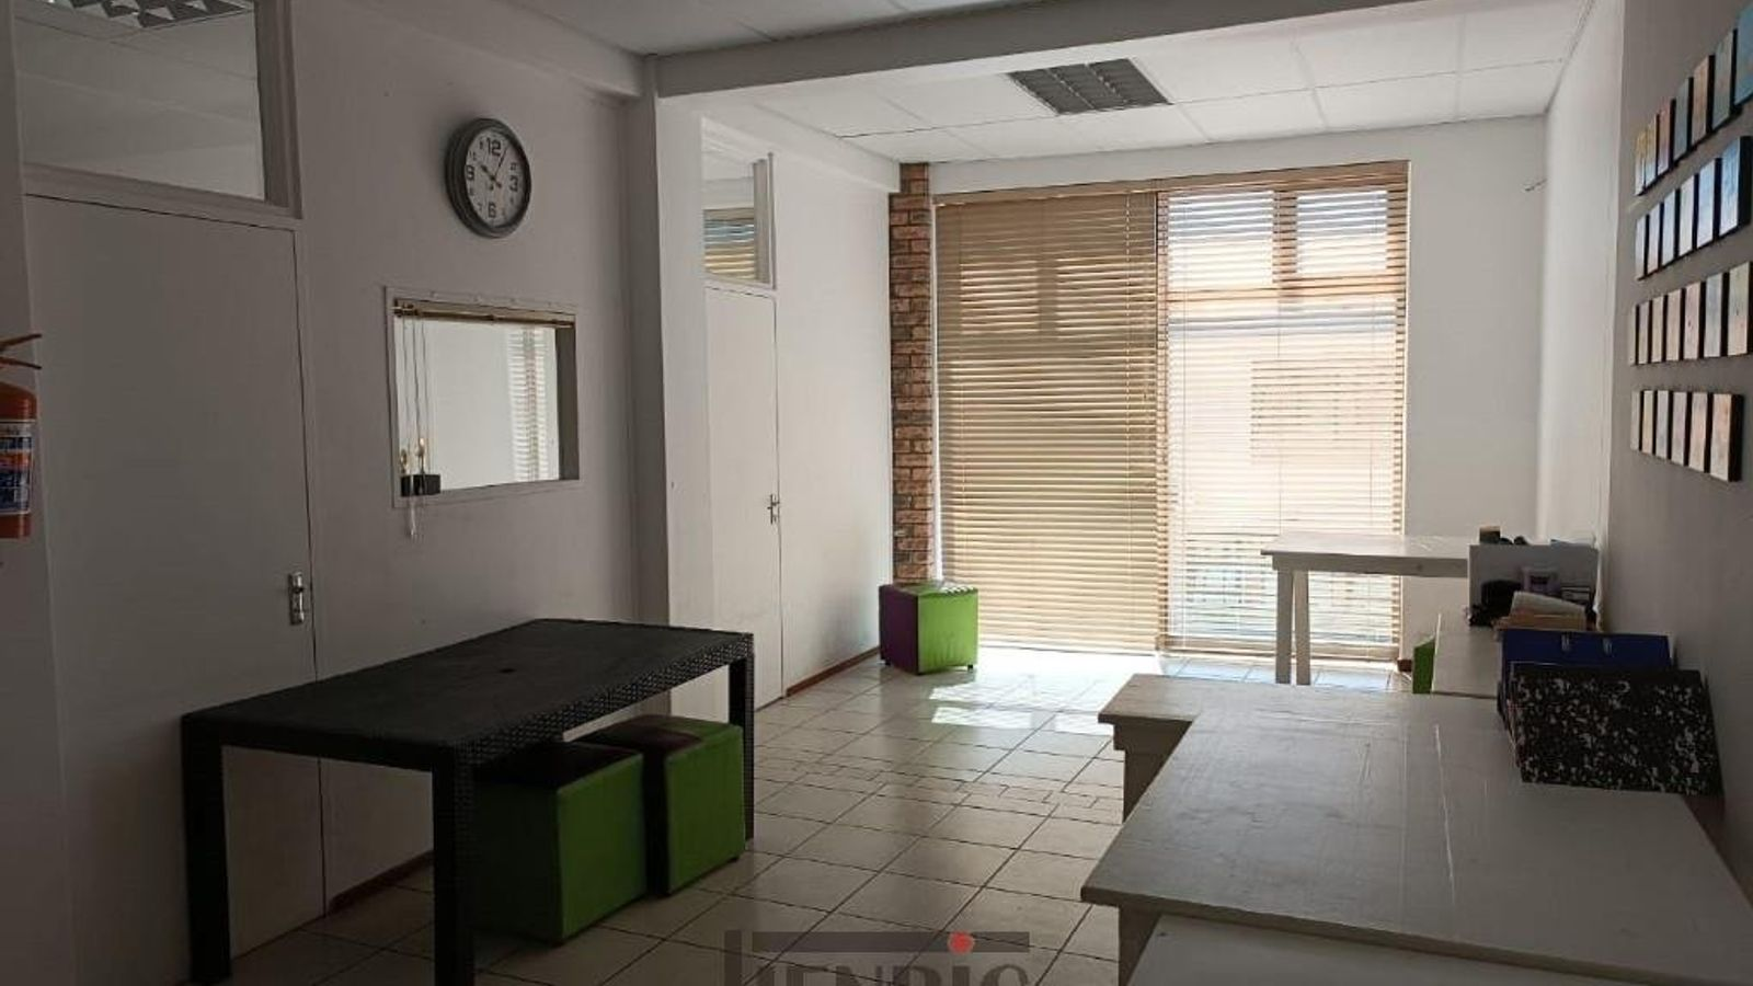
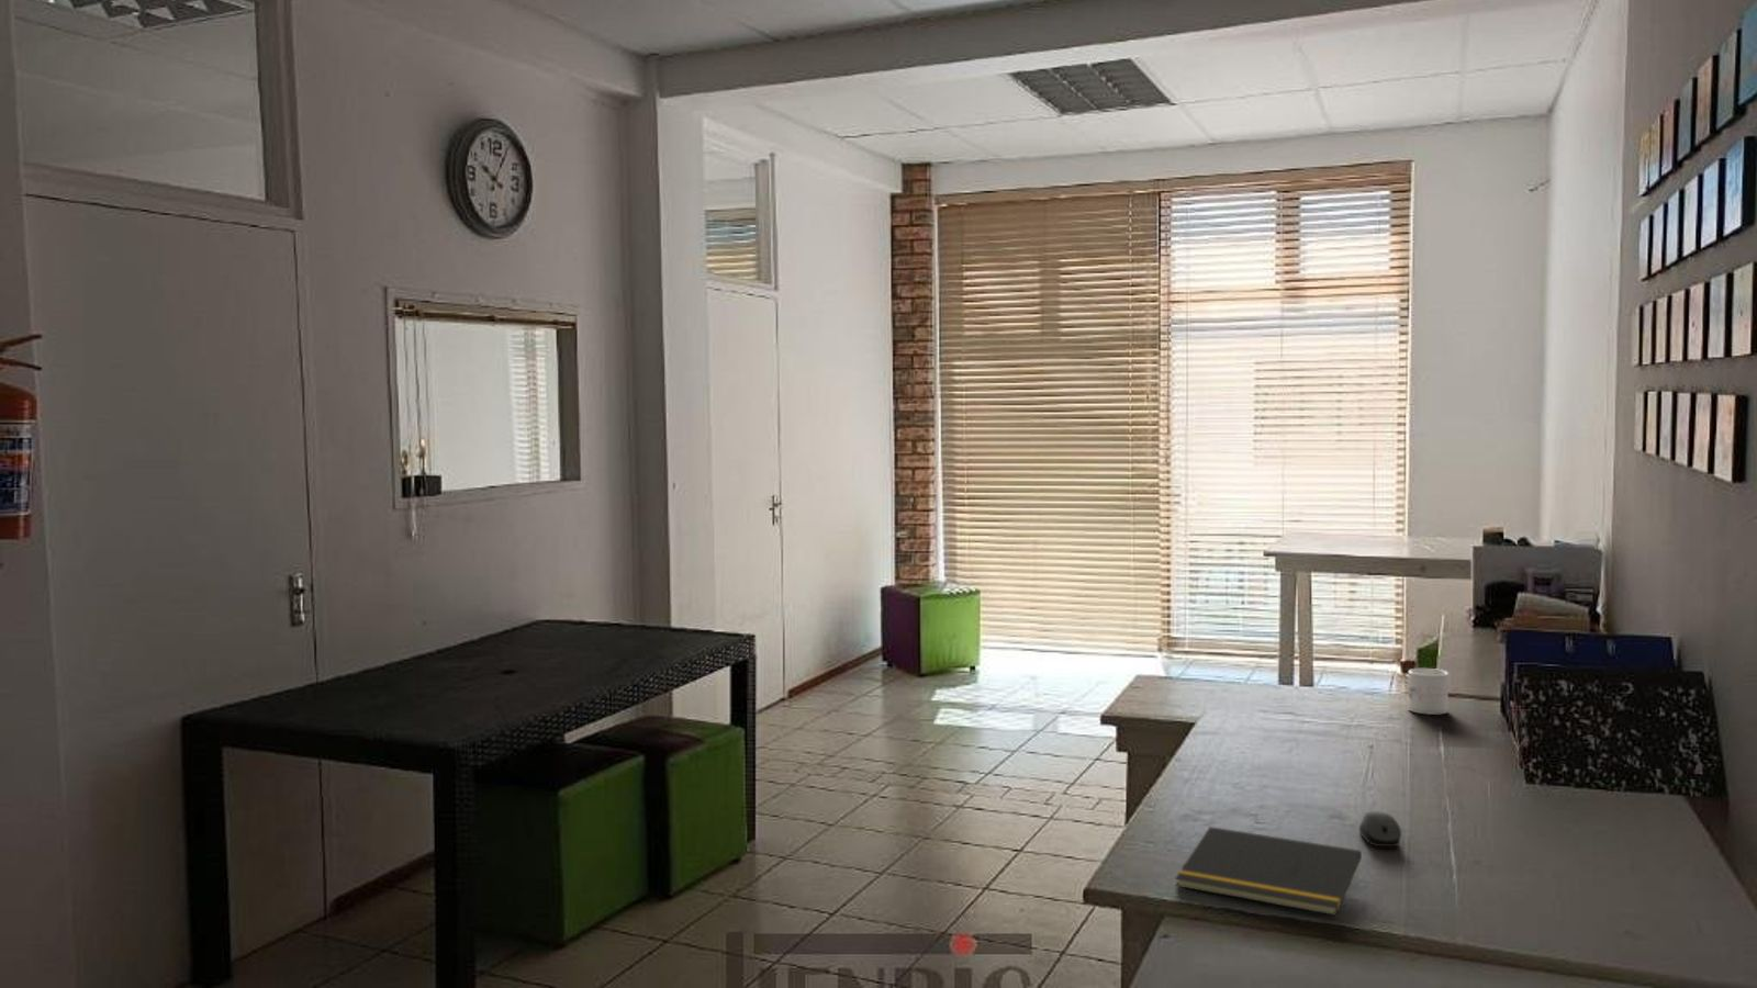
+ computer mouse (1379, 826)
+ notepad (1268, 867)
+ mug (1426, 689)
